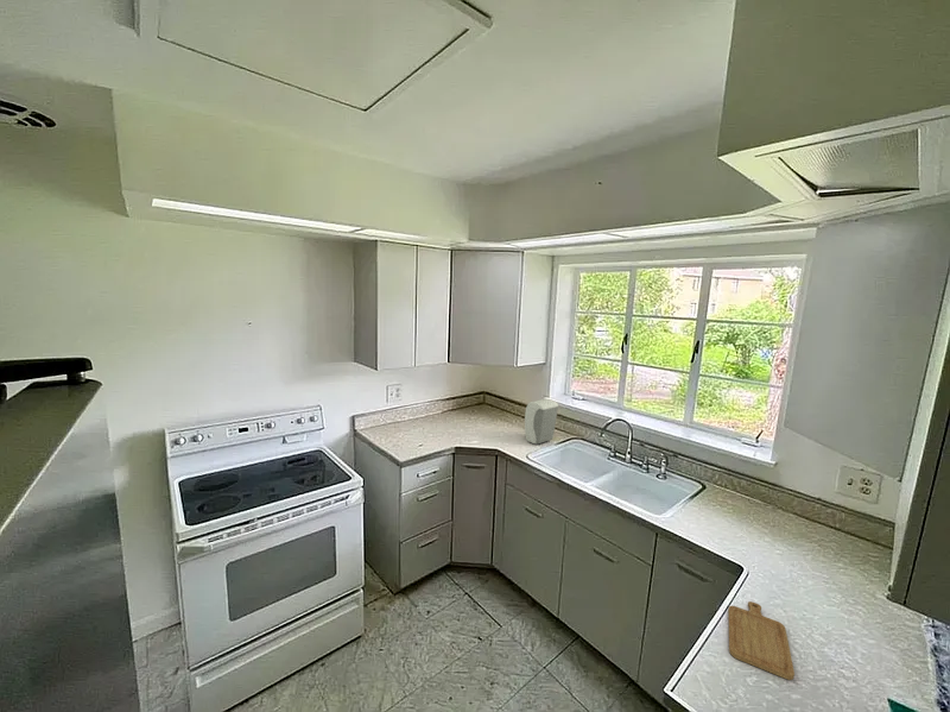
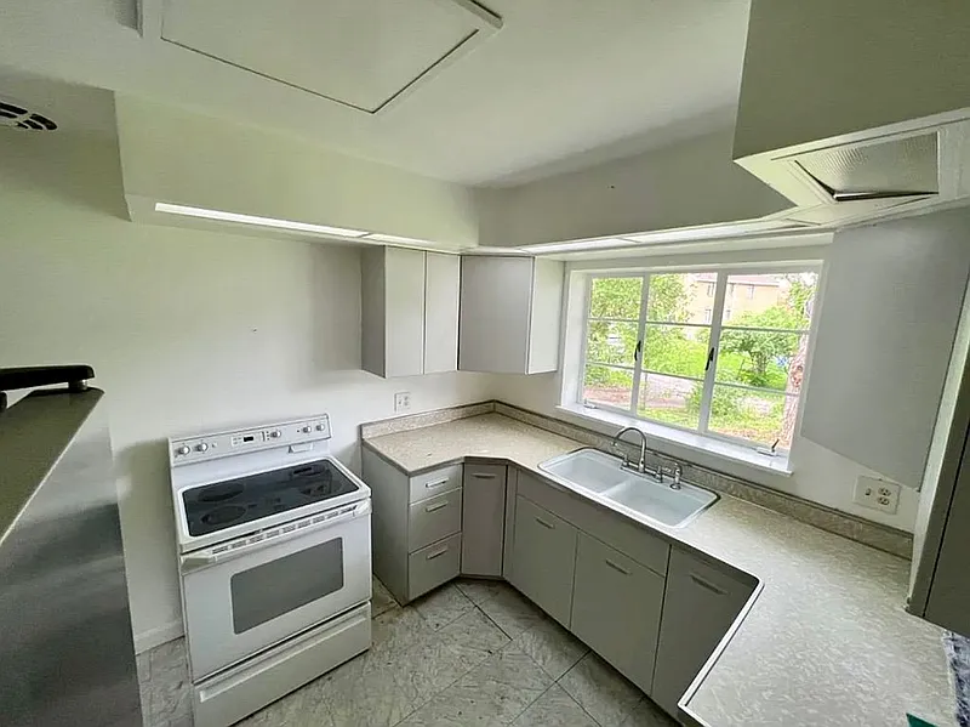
- soap dispenser (540, 421)
- chopping board (756, 632)
